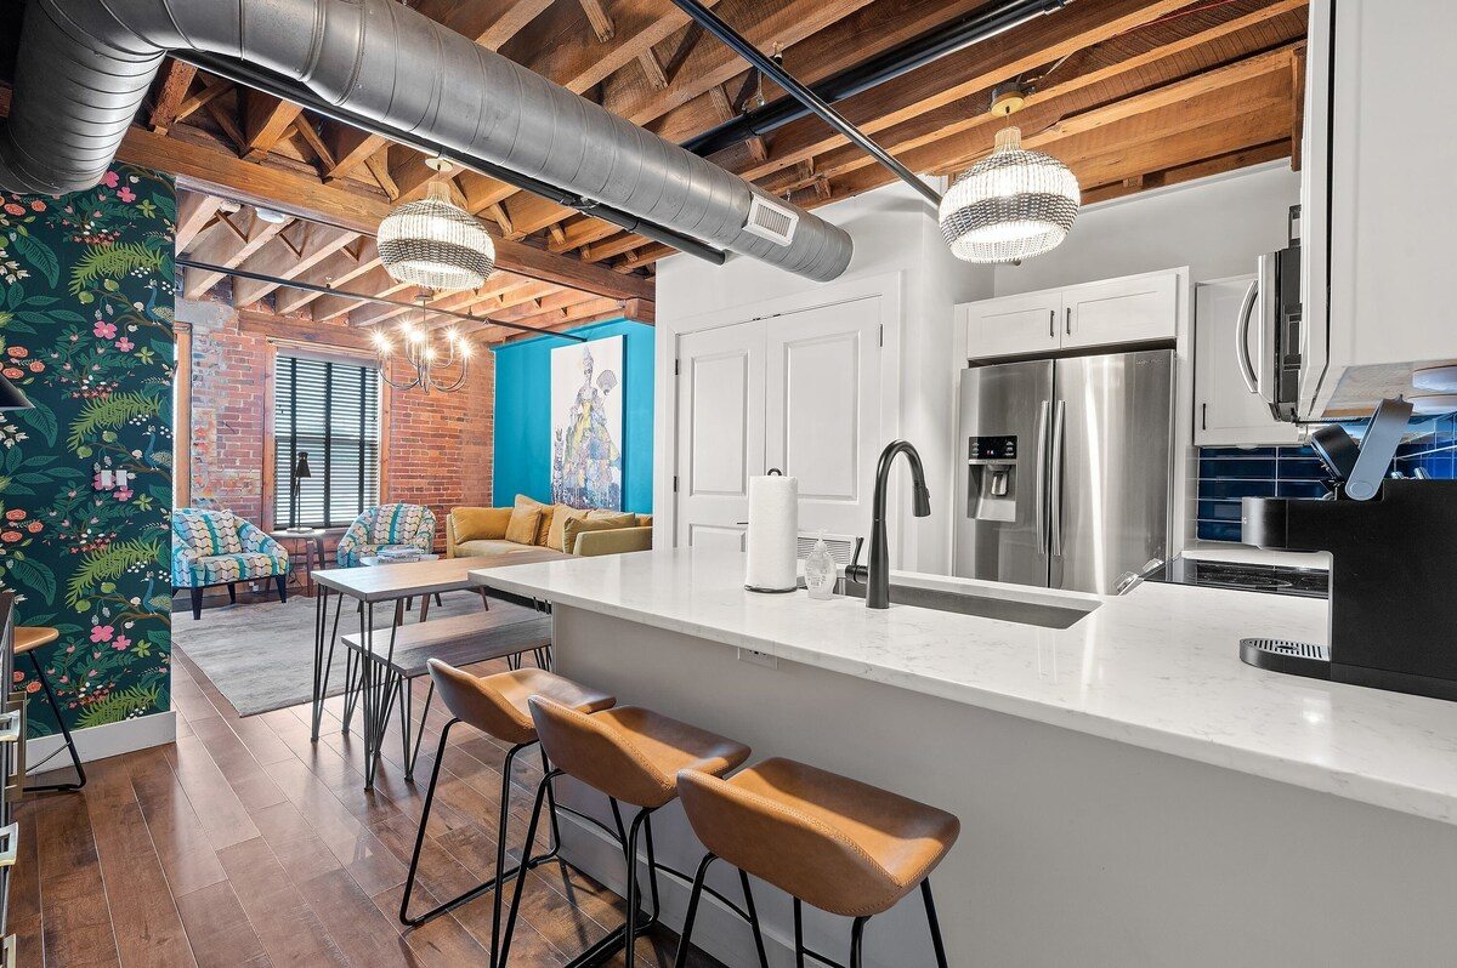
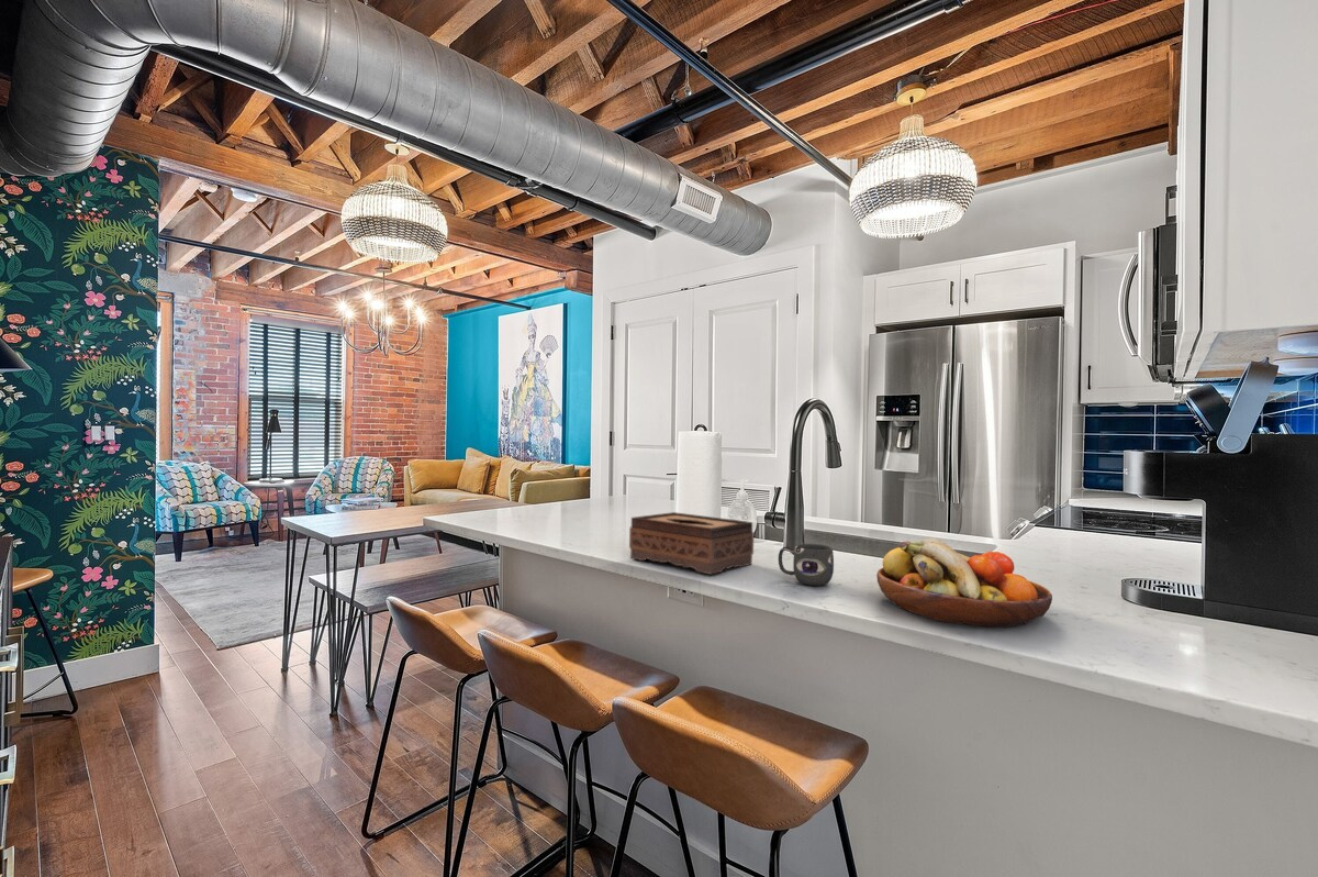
+ fruit bowl (960, 575)
+ mug (804, 563)
+ tissue box (690, 540)
